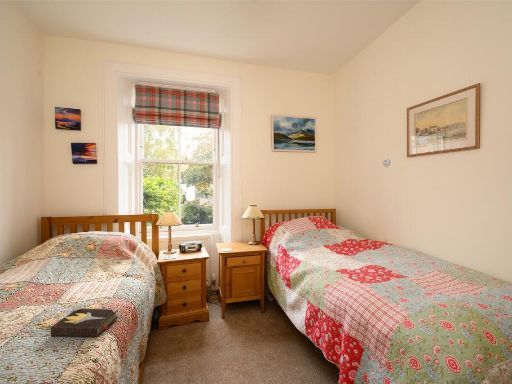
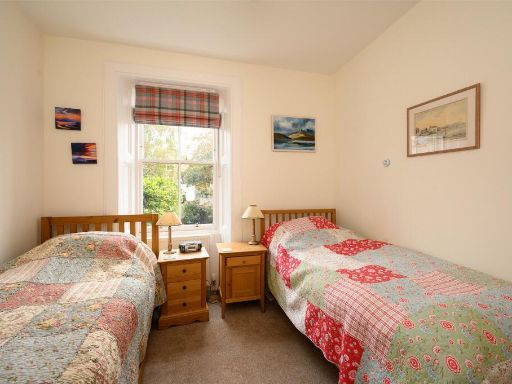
- hardback book (86, 321)
